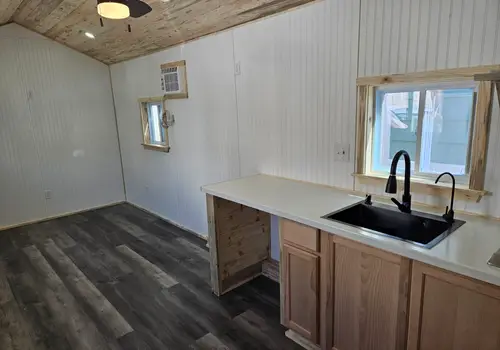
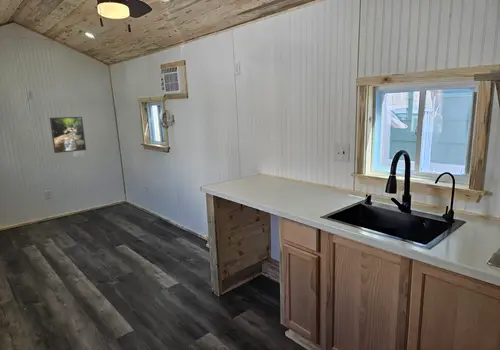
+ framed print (68, 134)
